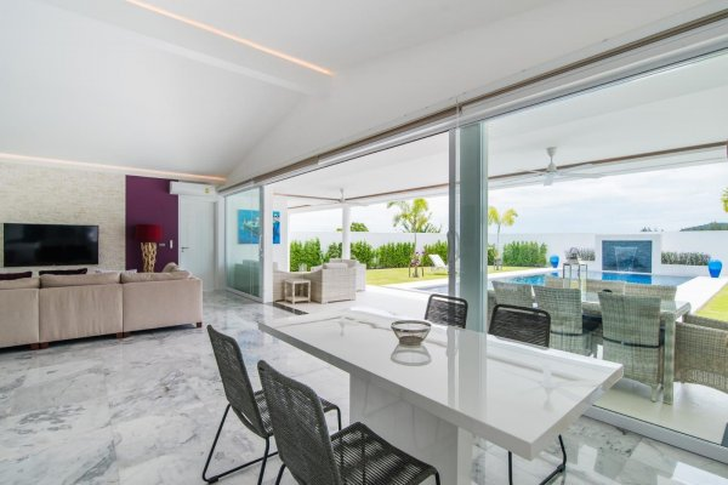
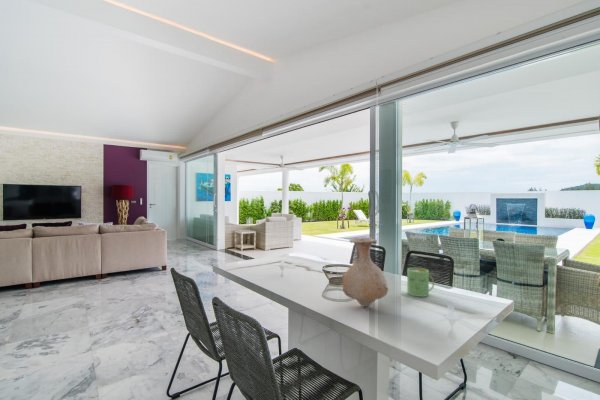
+ vase (364, 272)
+ mug (420, 282)
